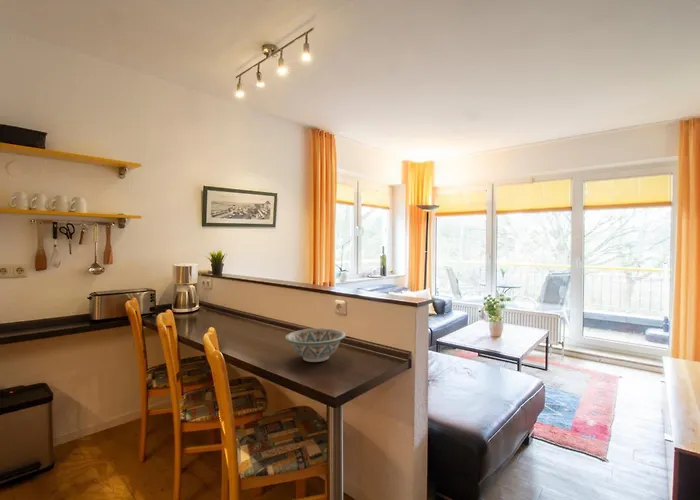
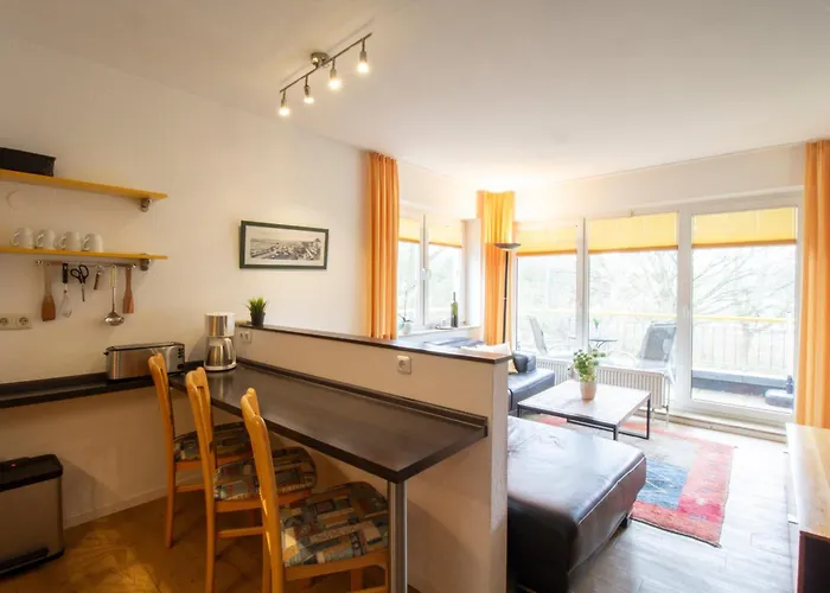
- decorative bowl (315, 346)
